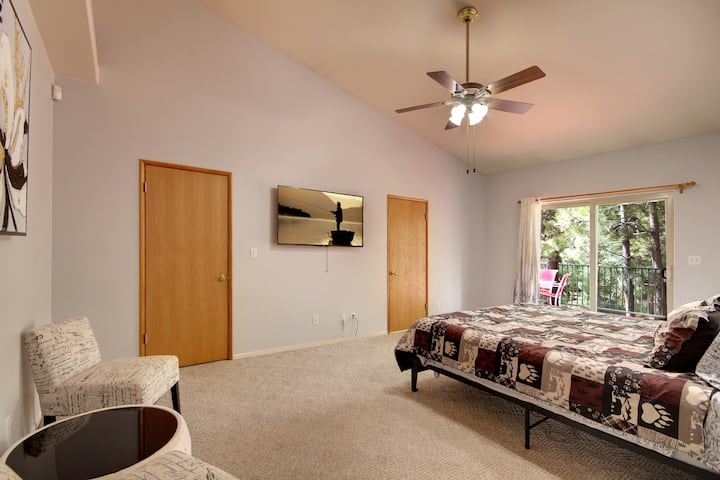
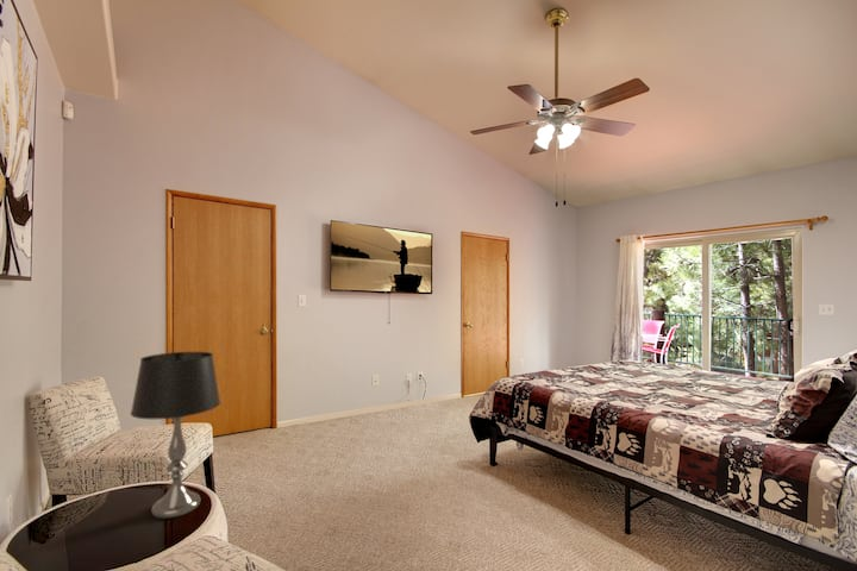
+ table lamp (177, 431)
